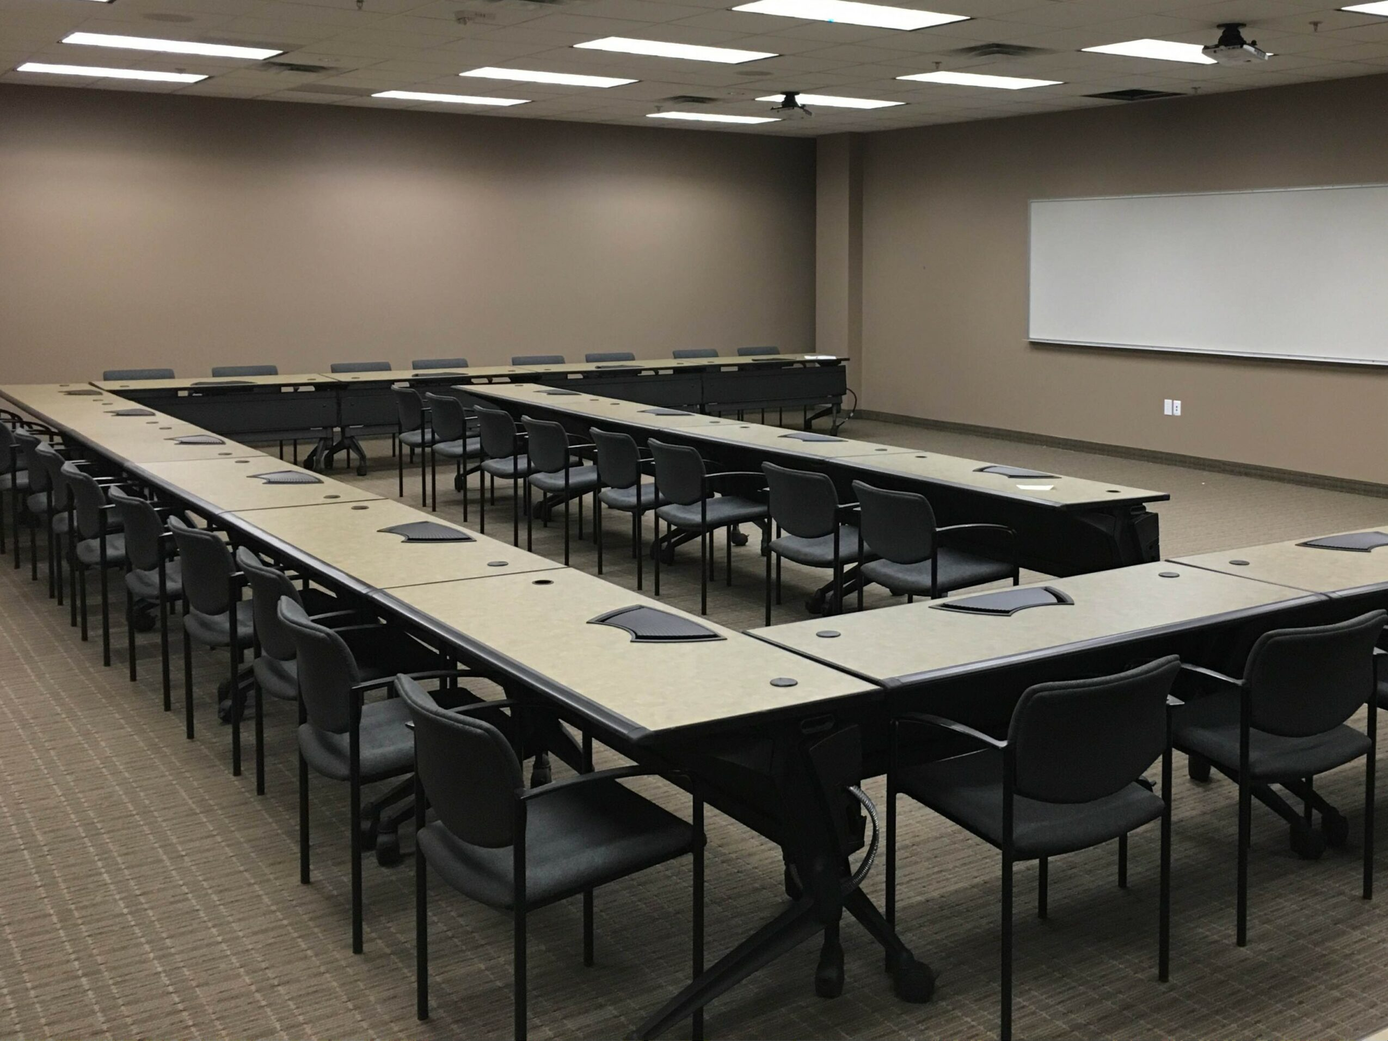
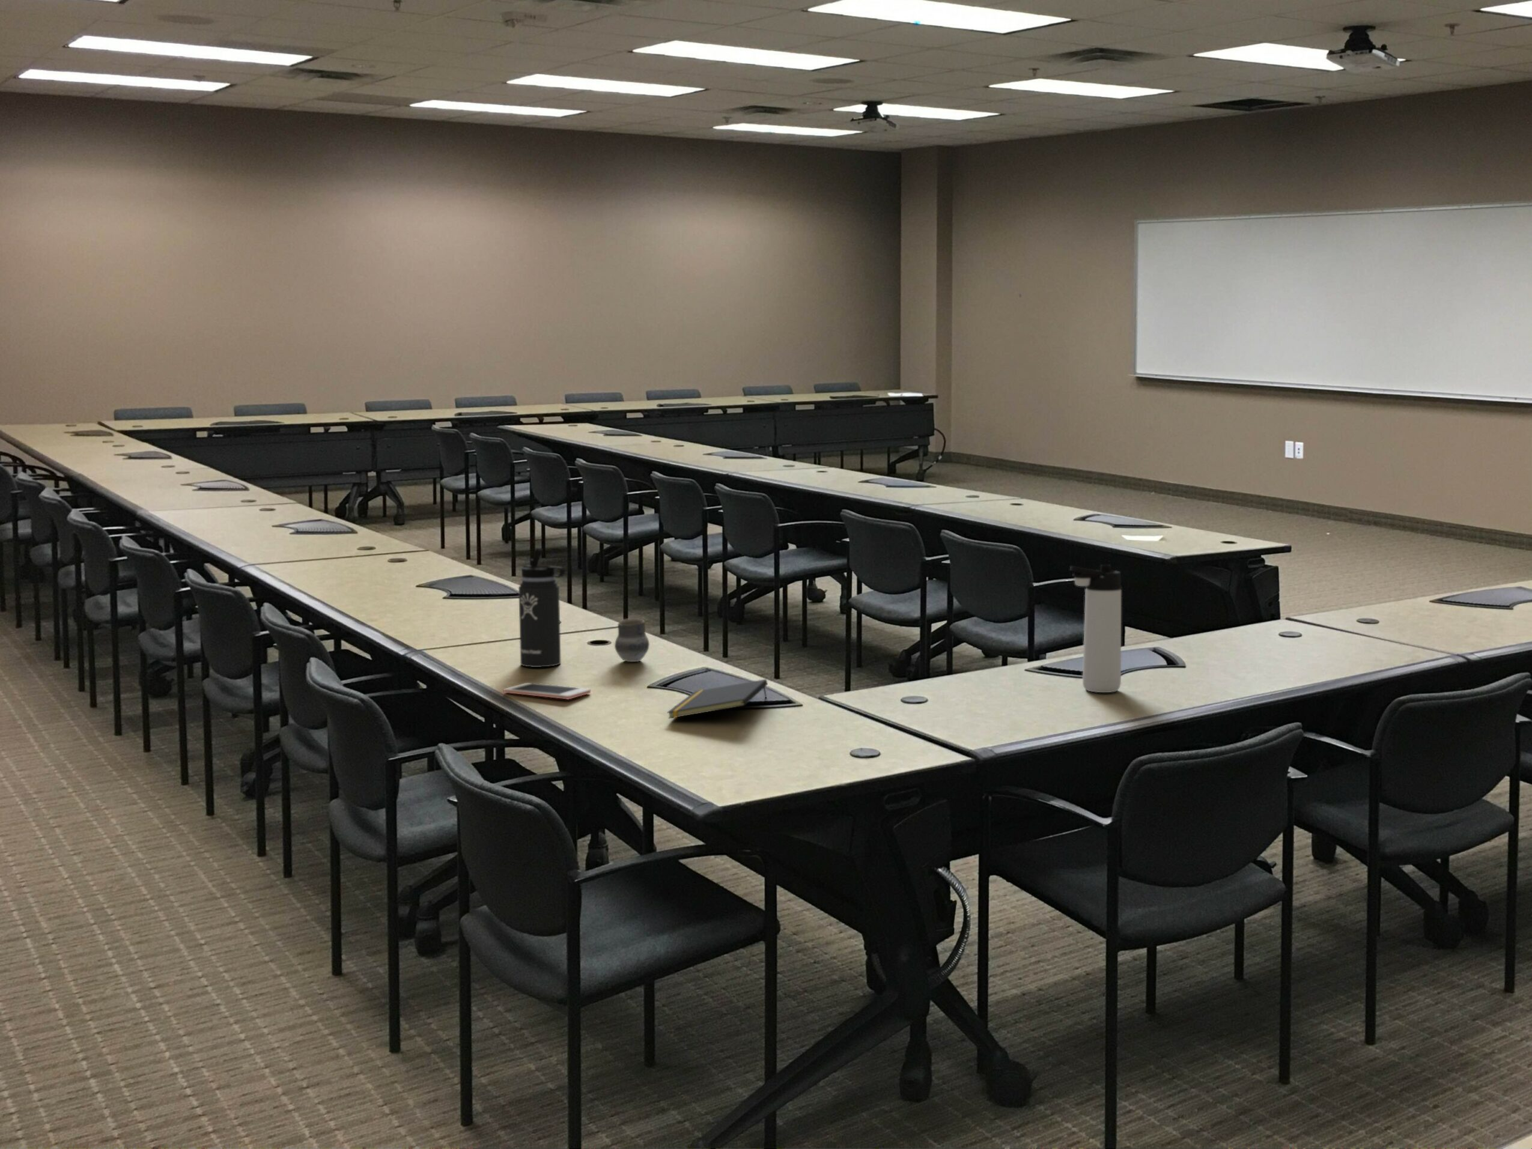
+ thermos bottle (543, 606)
+ thermos bottle (1095, 628)
+ notepad (718, 698)
+ cell phone (547, 690)
+ cup (630, 640)
